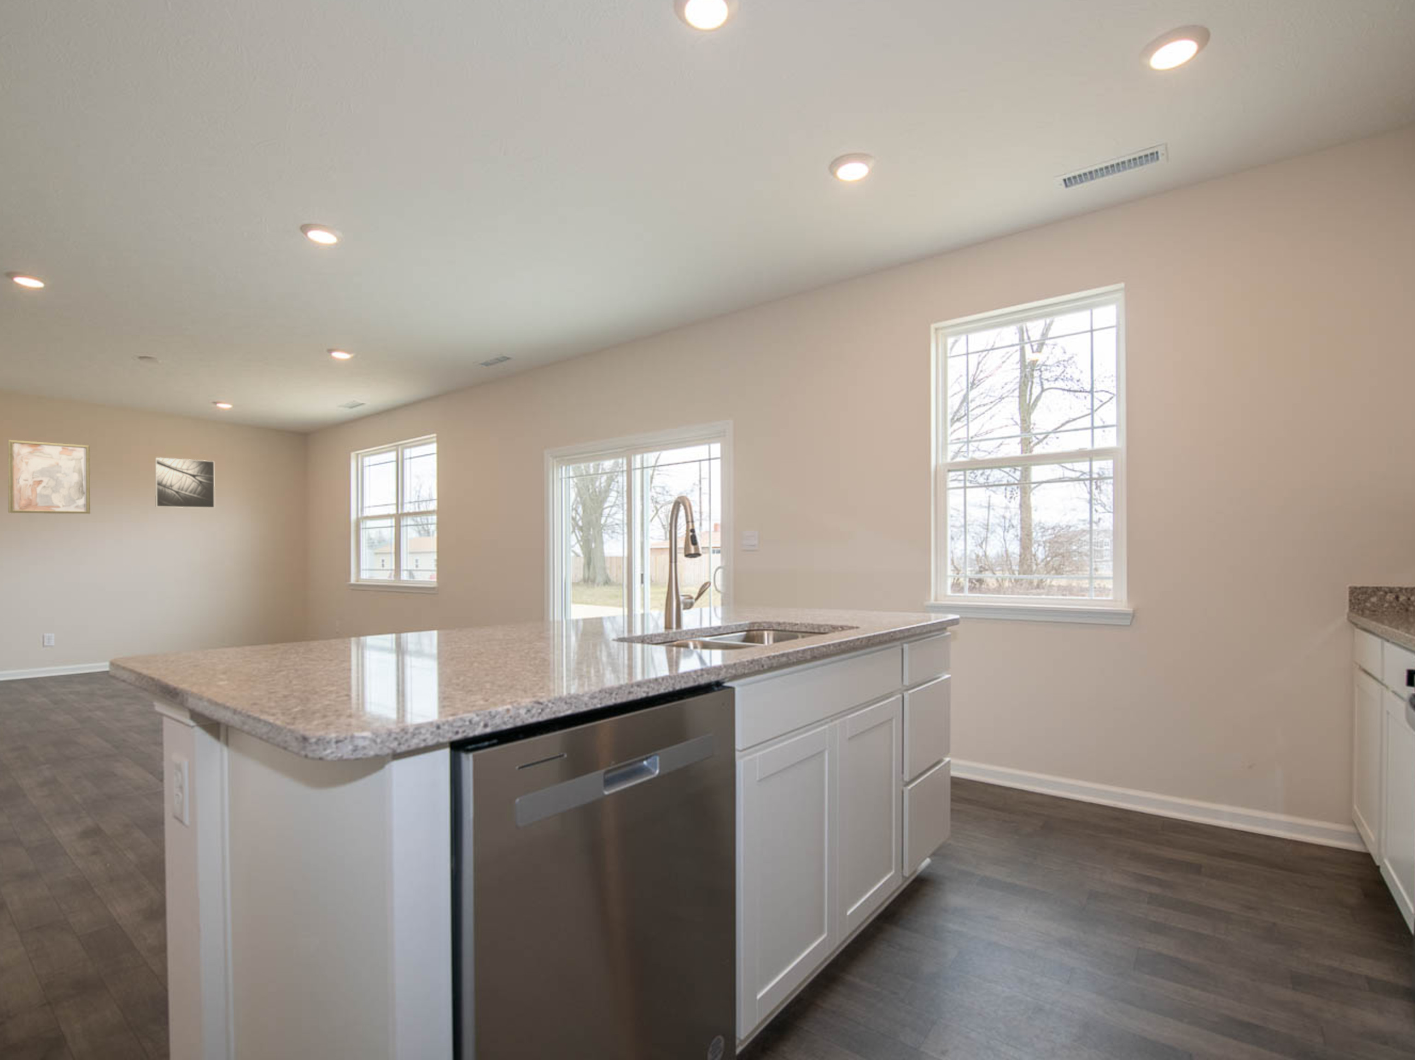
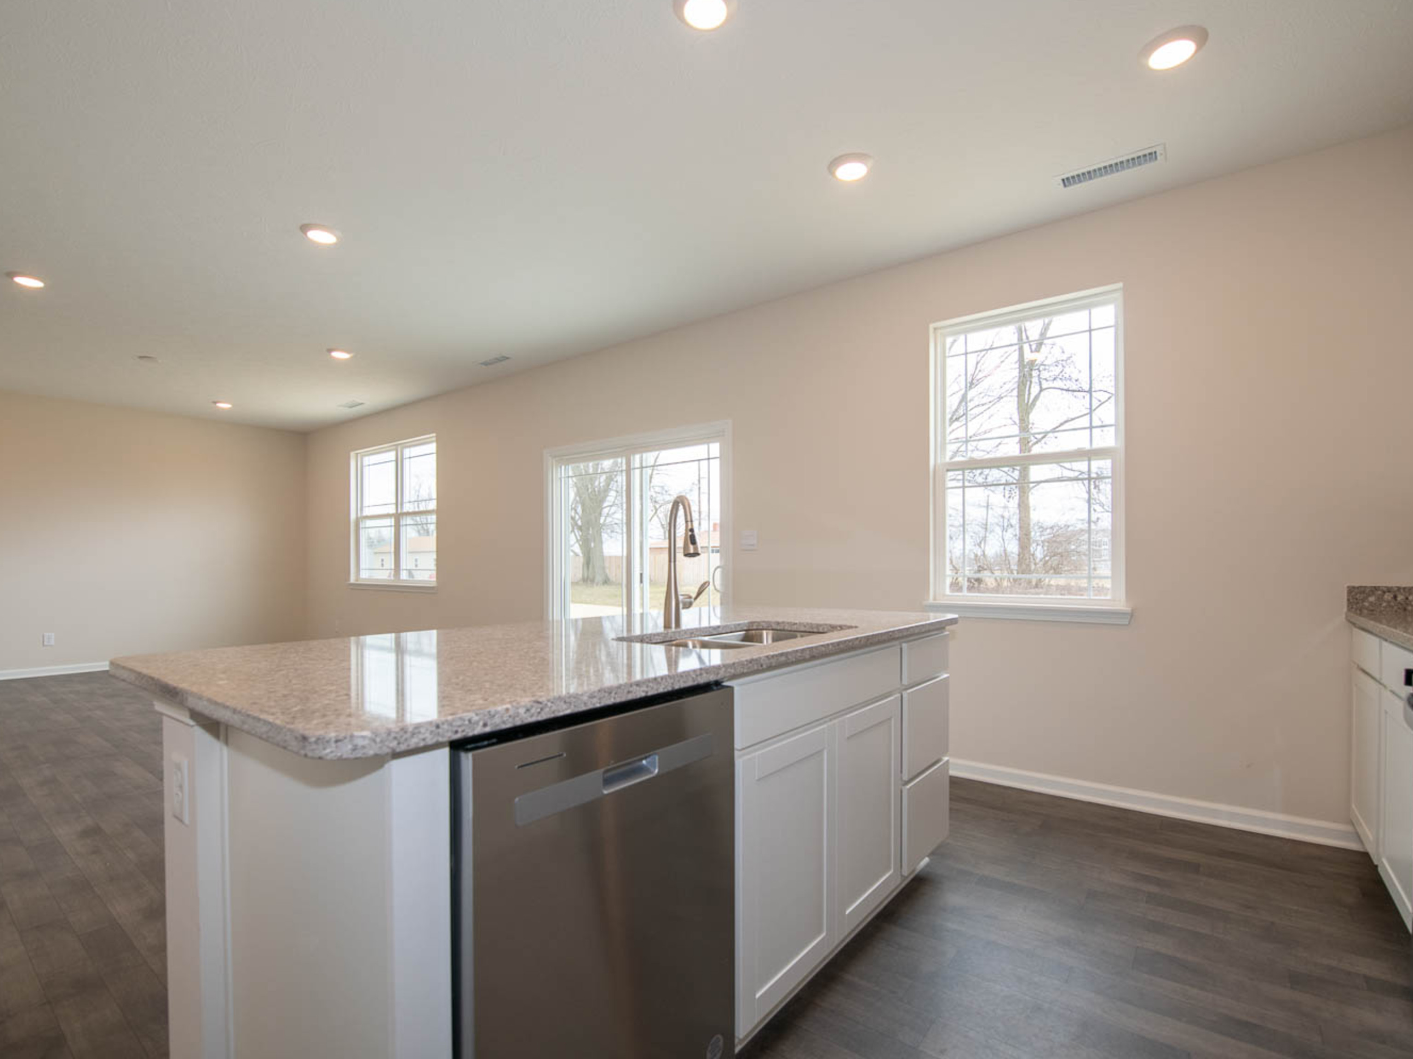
- wall art (50, 478)
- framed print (186, 483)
